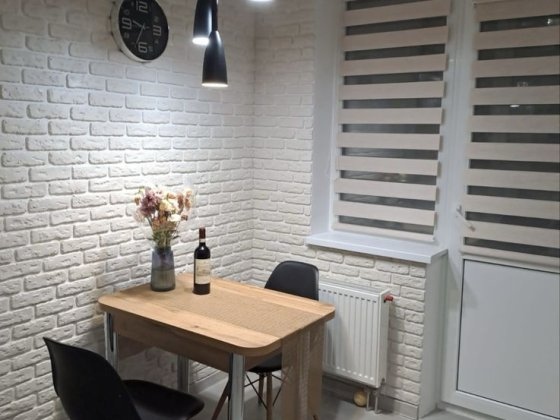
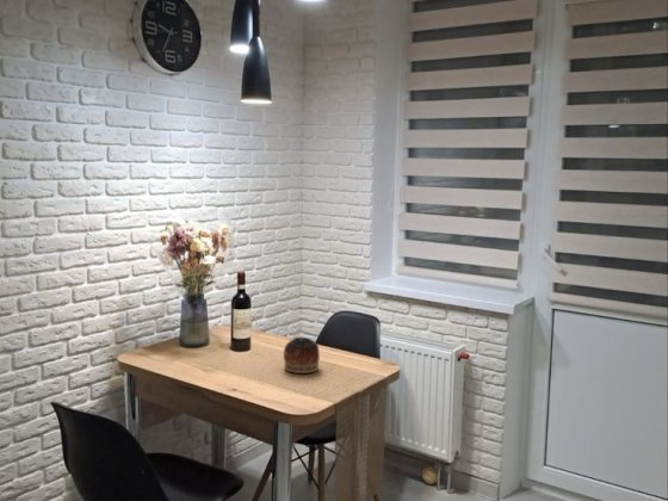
+ bowl (301, 353)
